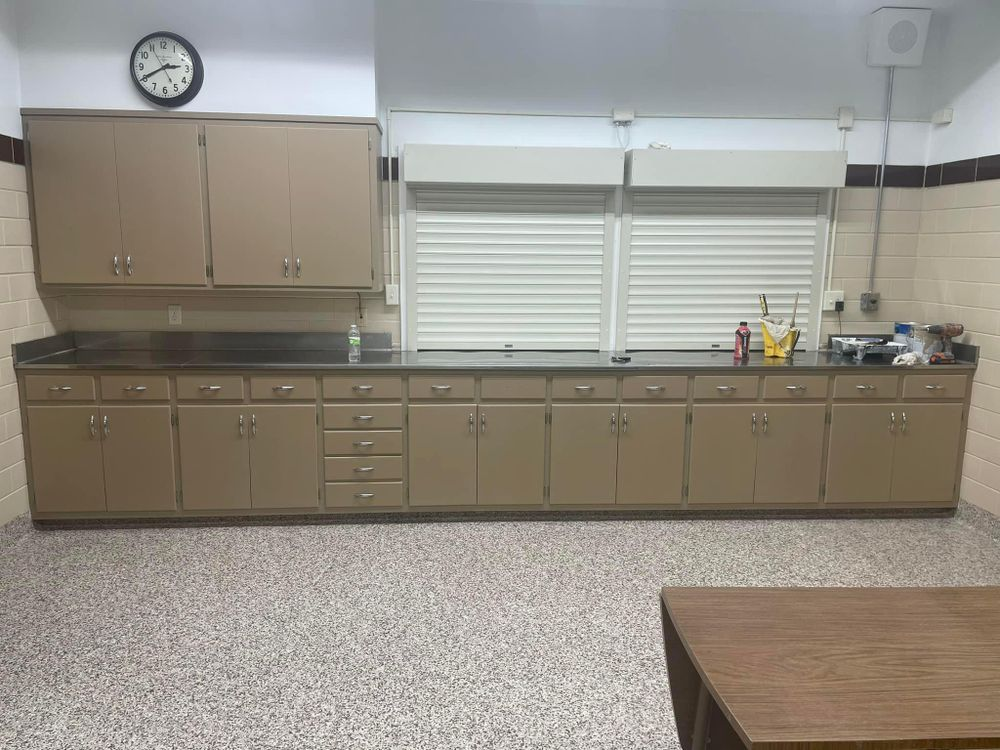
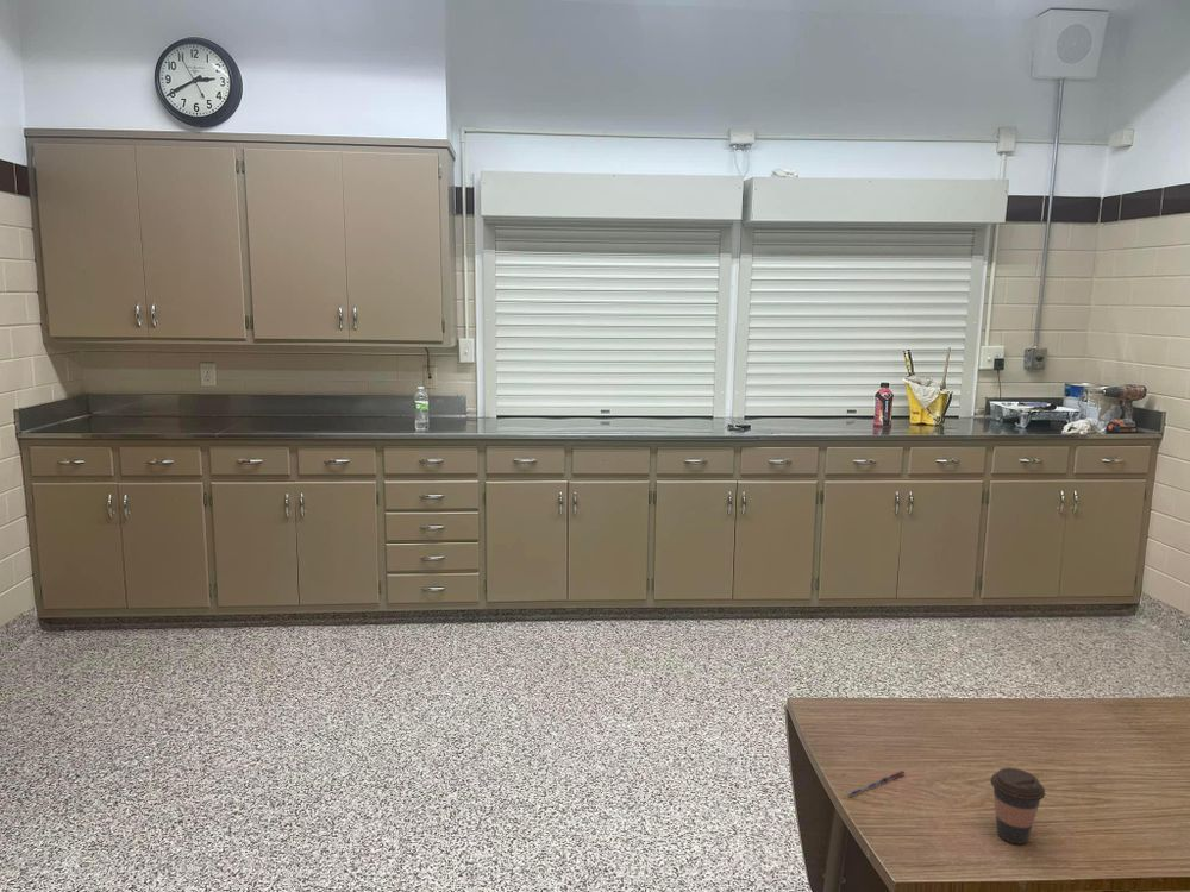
+ coffee cup (1015, 806)
+ pen (876, 783)
